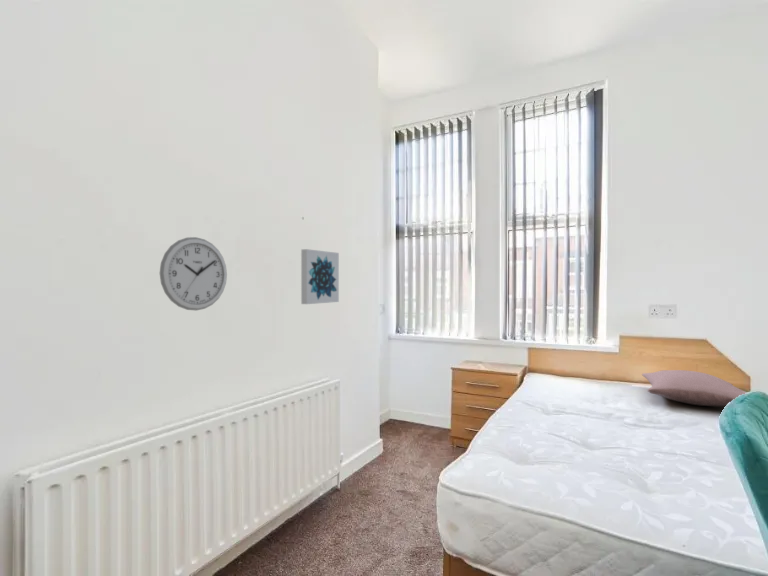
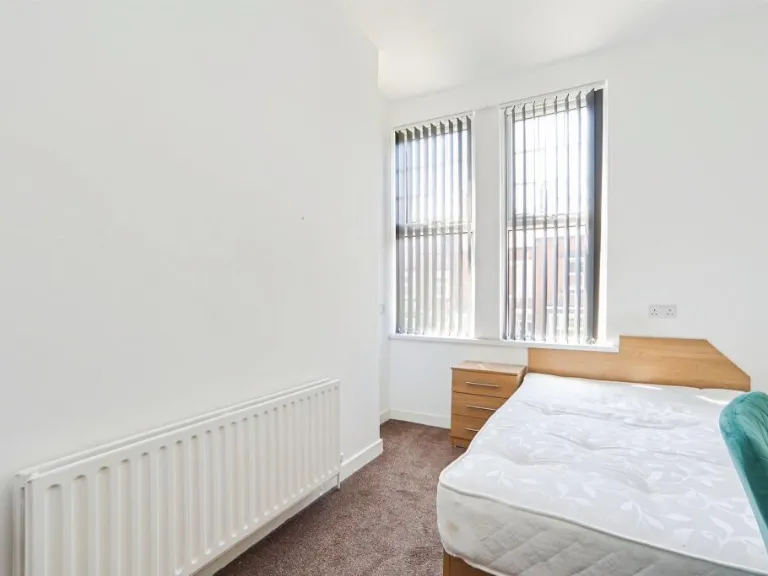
- pillow (691, 386)
- wall clock (197, 273)
- wall art (321, 277)
